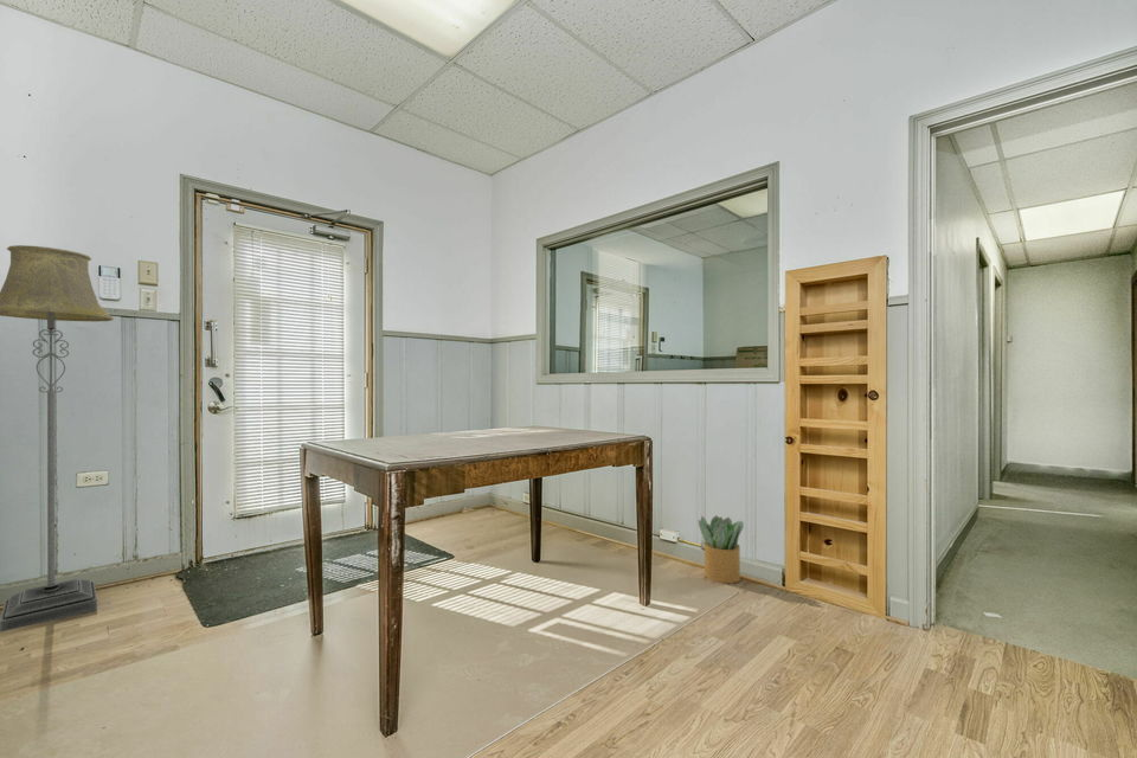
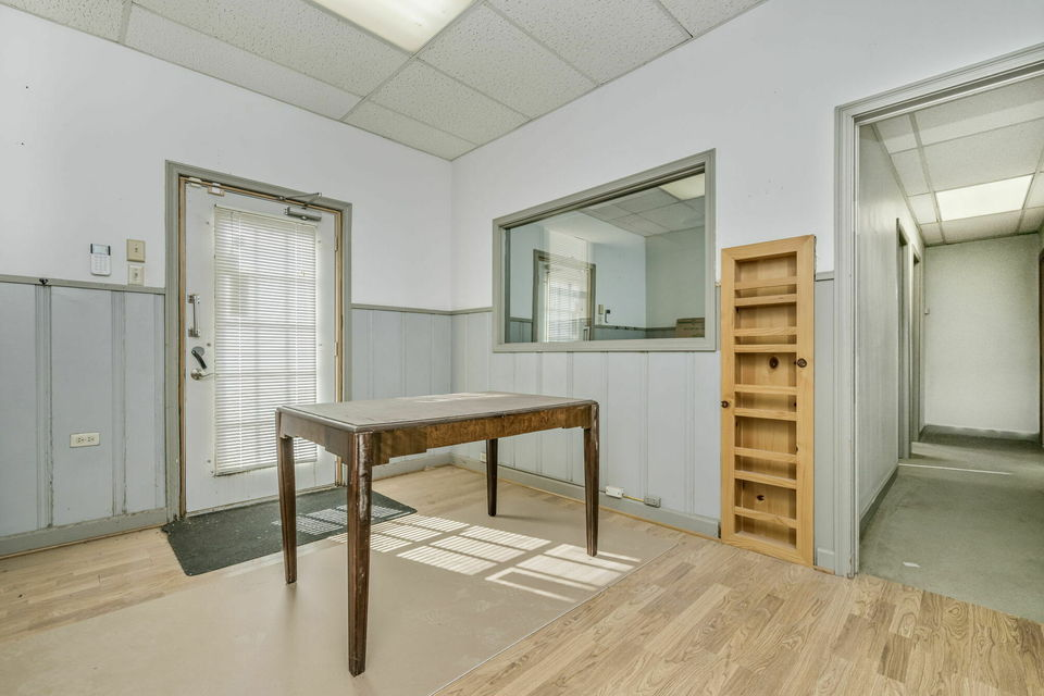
- floor lamp (51, 431)
- potted plant (719, 547)
